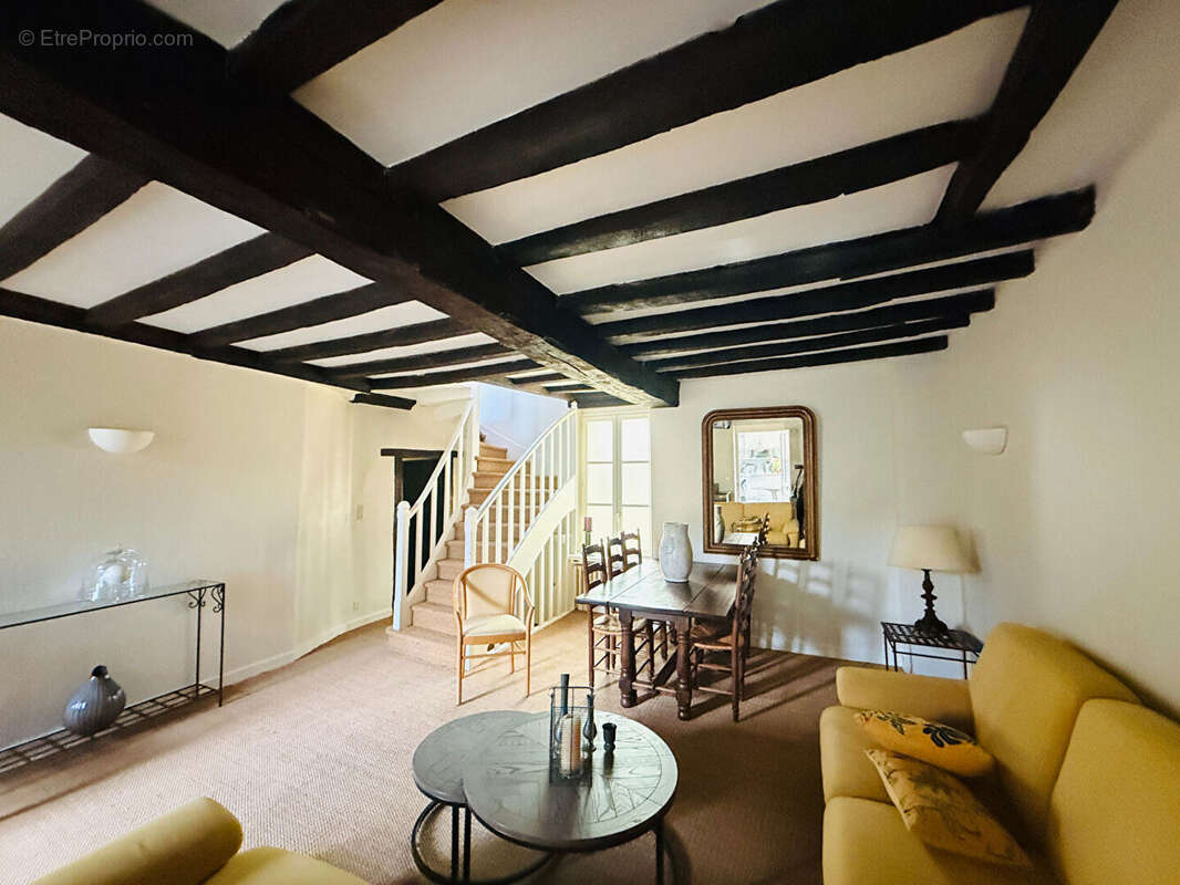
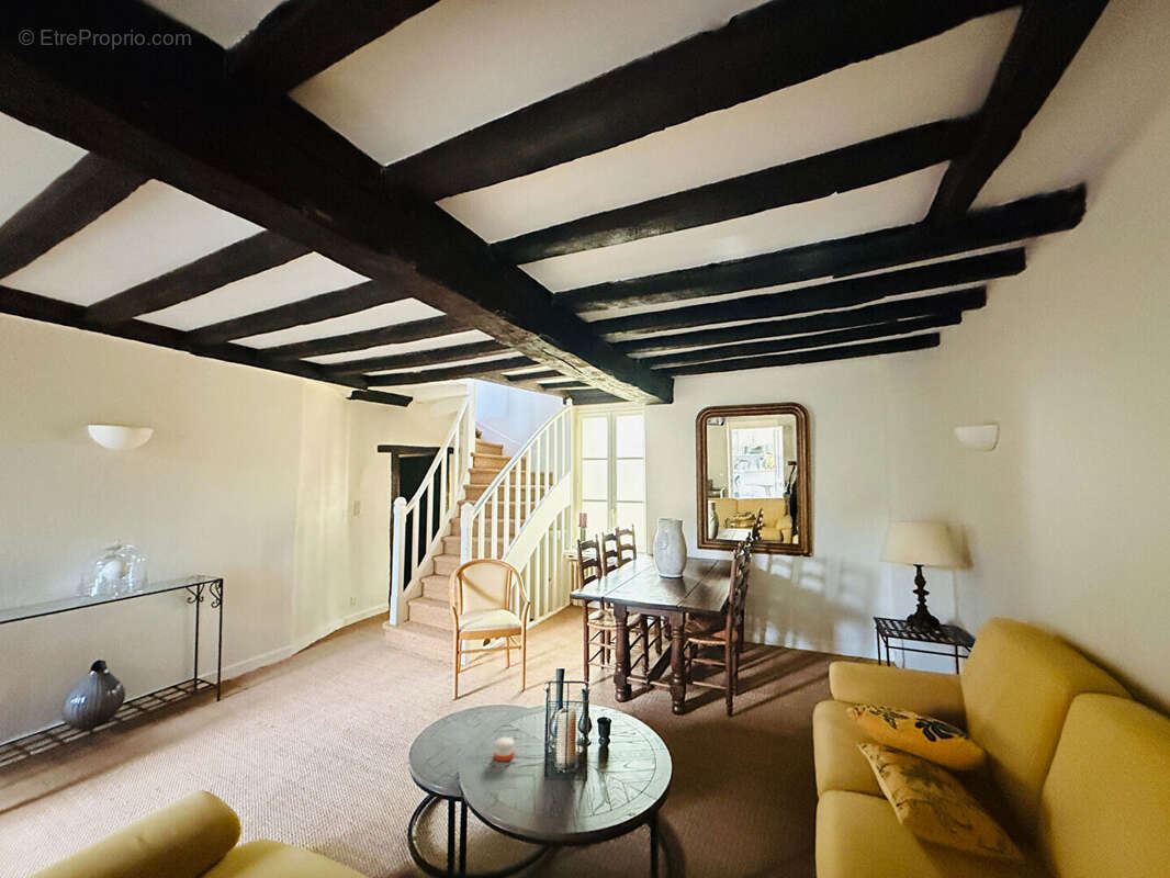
+ candle (504, 741)
